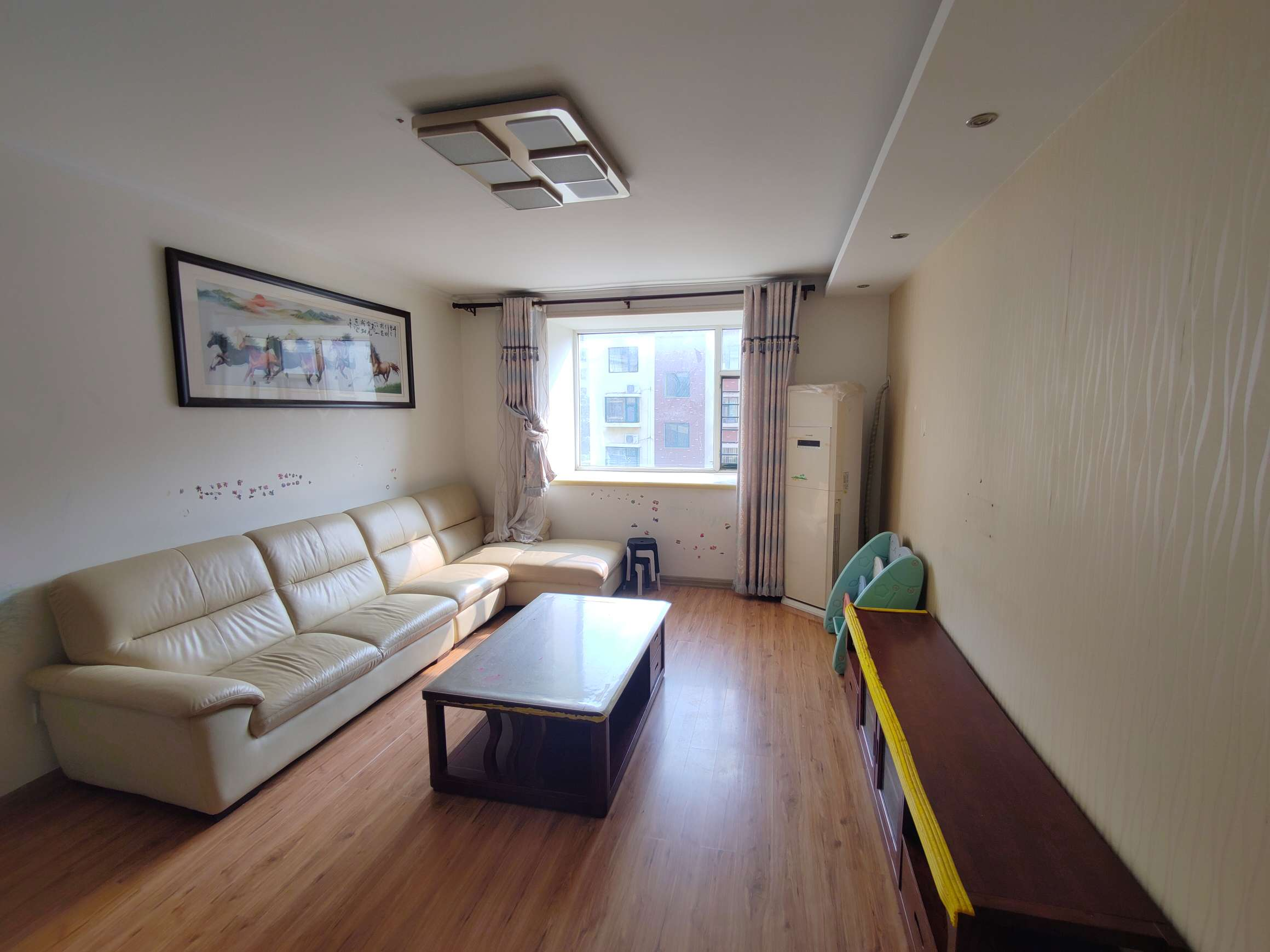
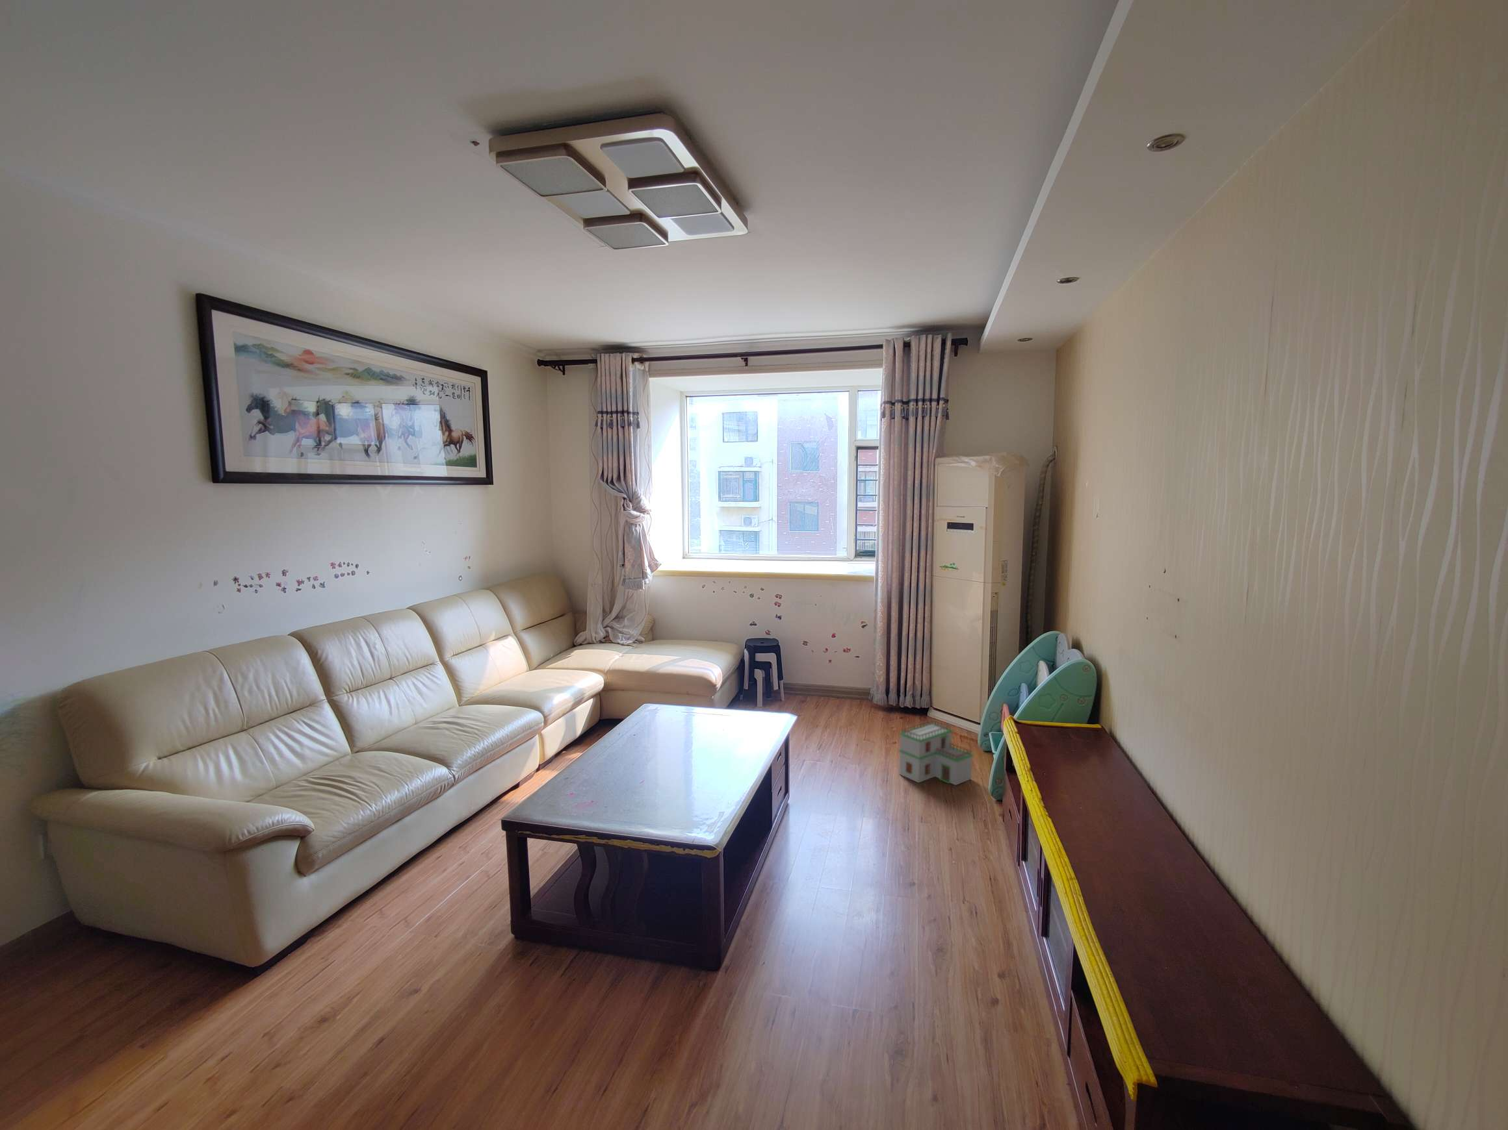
+ toy house (936, 754)
